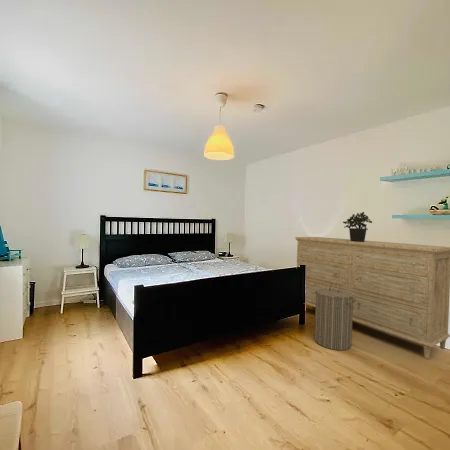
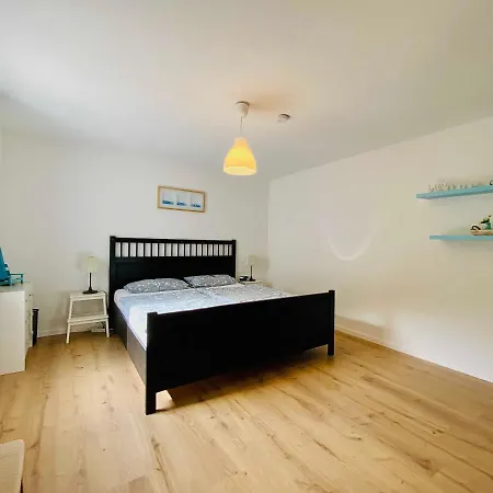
- potted plant (359, 226)
- laundry hamper (333, 313)
- dresser (359, 283)
